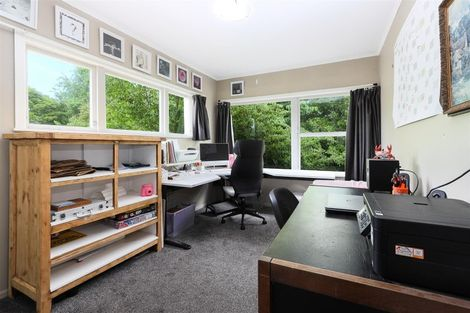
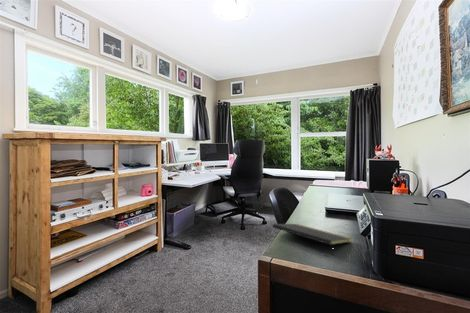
+ notepad (310, 232)
